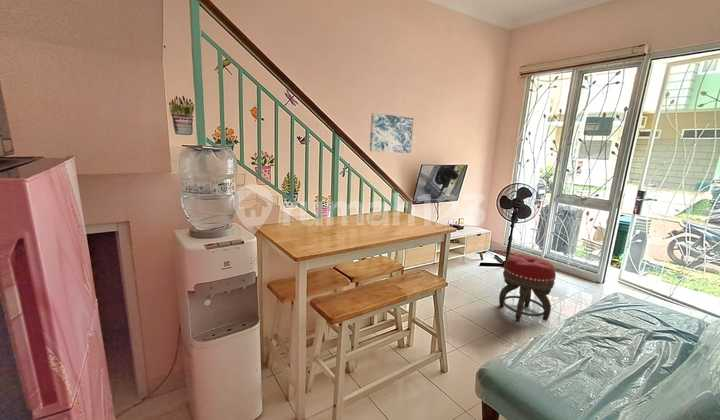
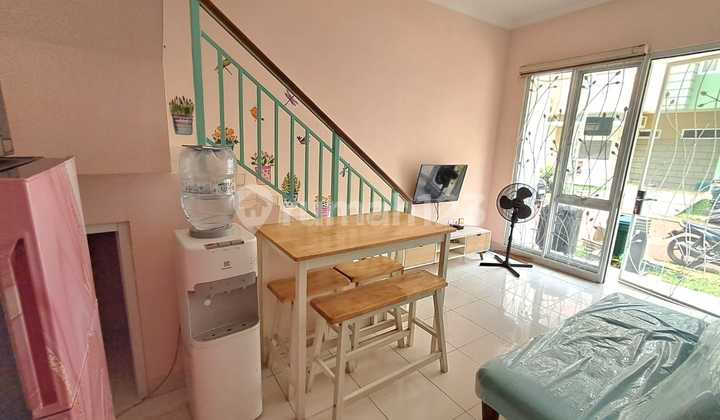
- footstool (526, 286)
- wall art (392, 134)
